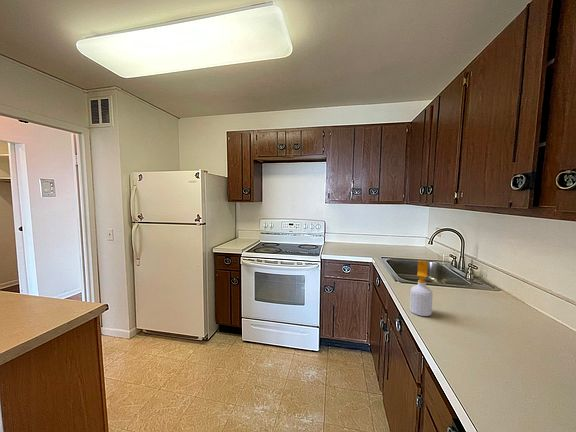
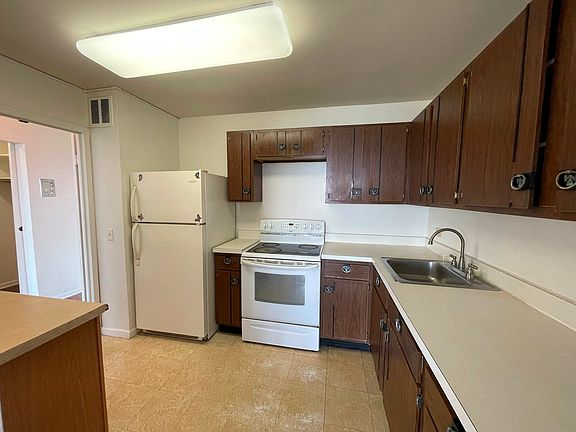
- soap bottle (421, 286)
